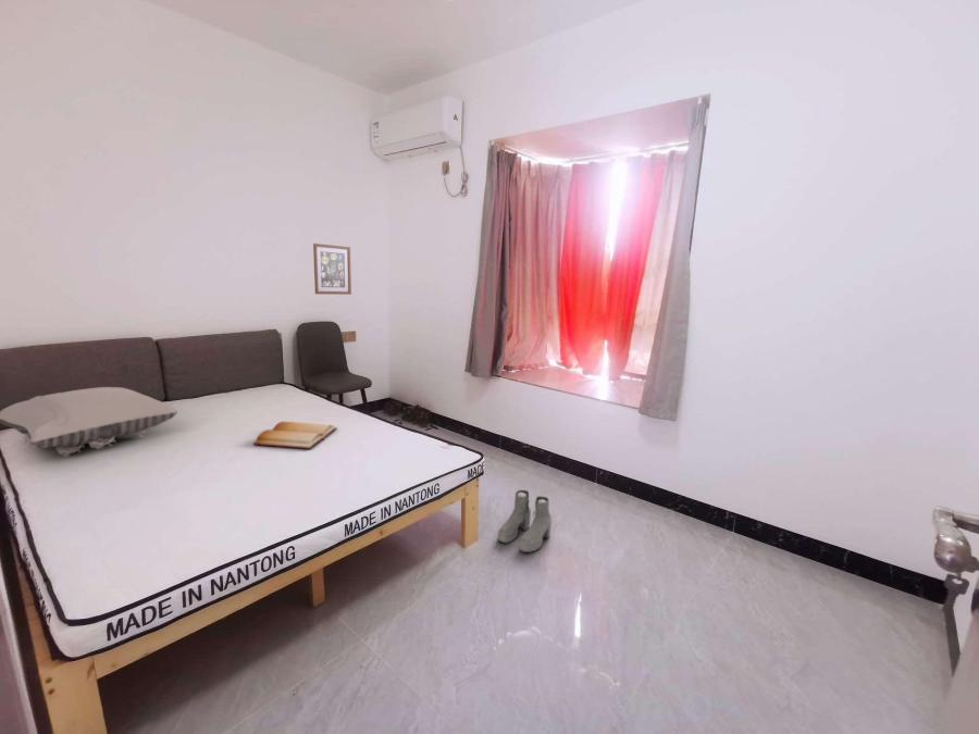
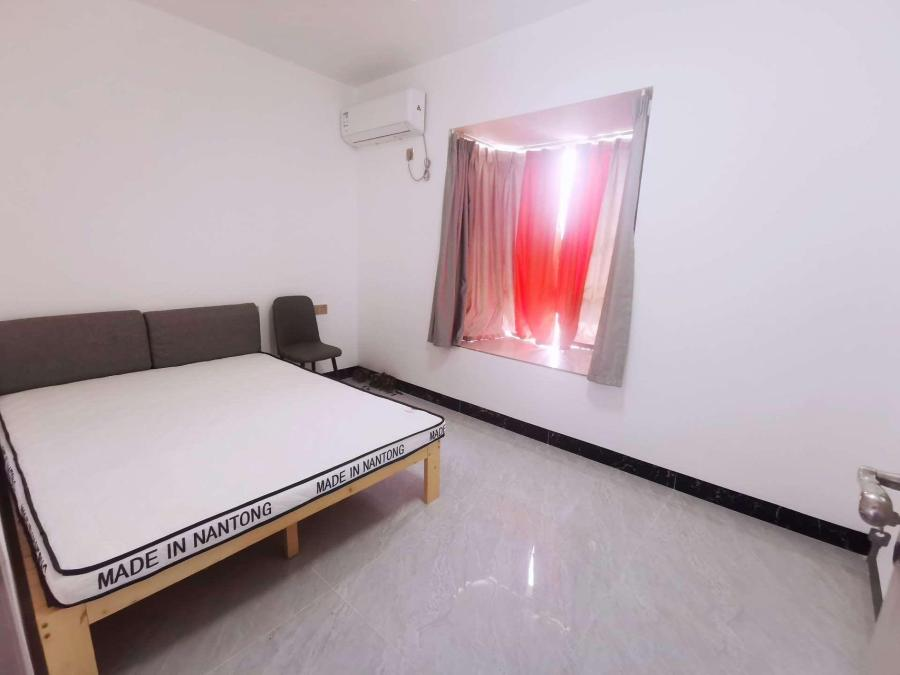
- pillow (90, 416)
- bible (297, 433)
- boots (525, 519)
- wall art (333, 270)
